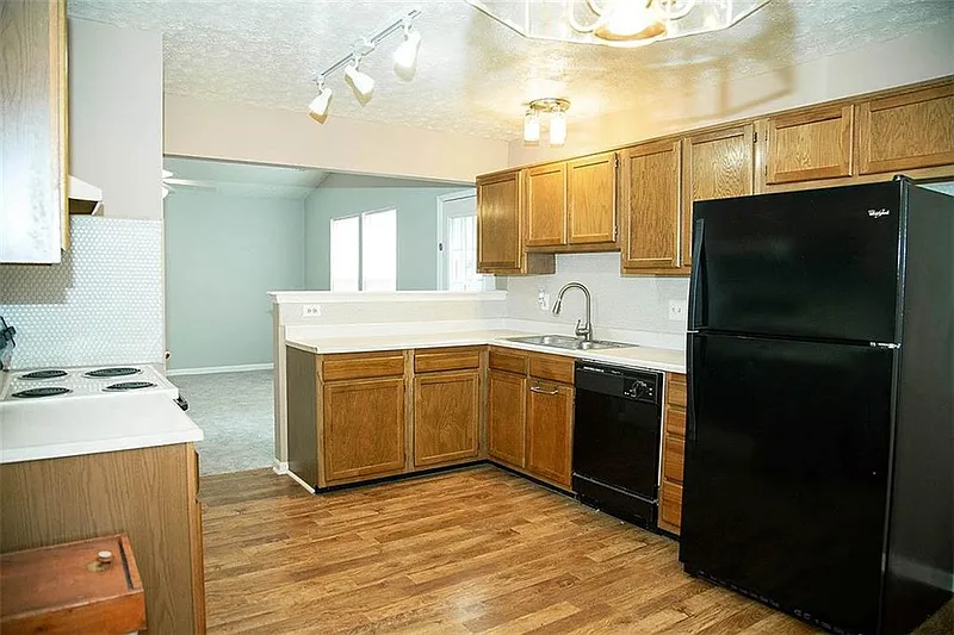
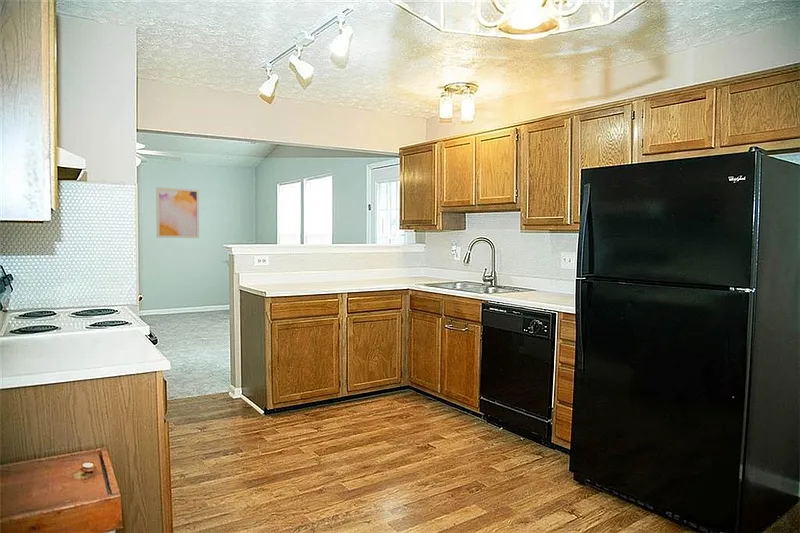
+ wall art (178, 213)
